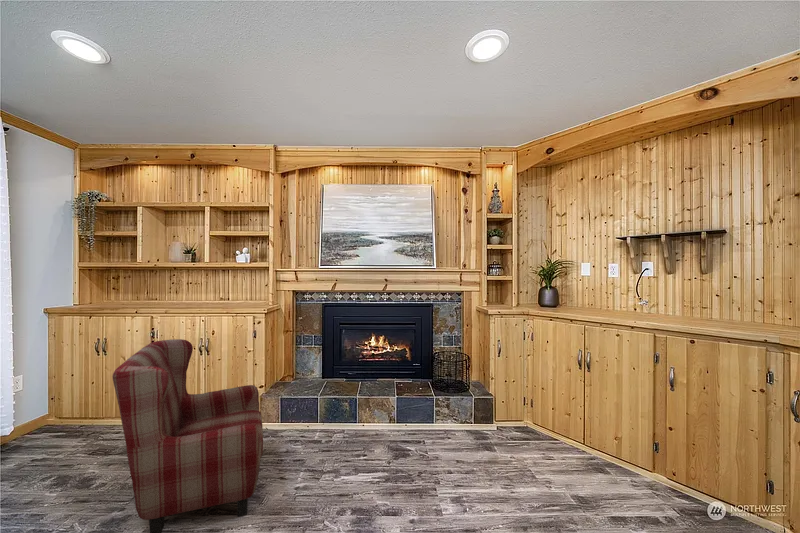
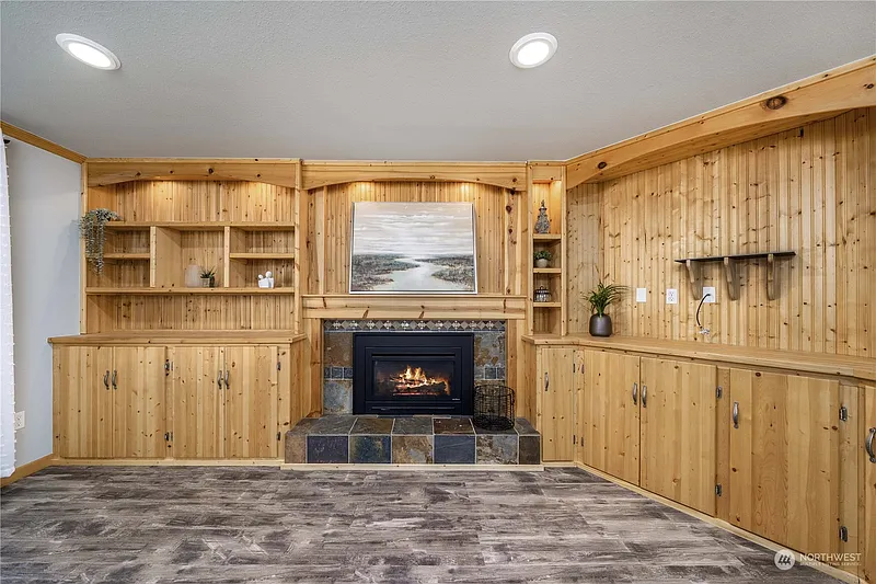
- armchair (201, 419)
